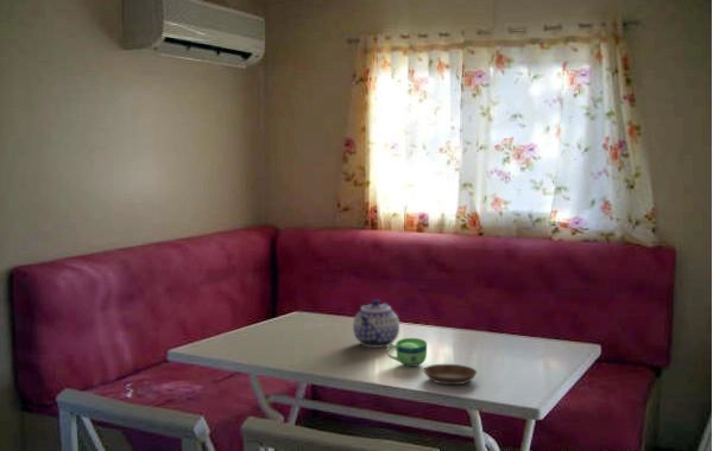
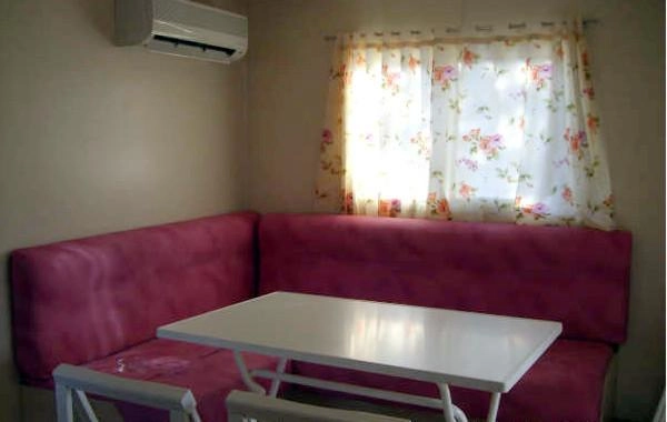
- teapot (376, 322)
- saucer (449, 375)
- cup (406, 352)
